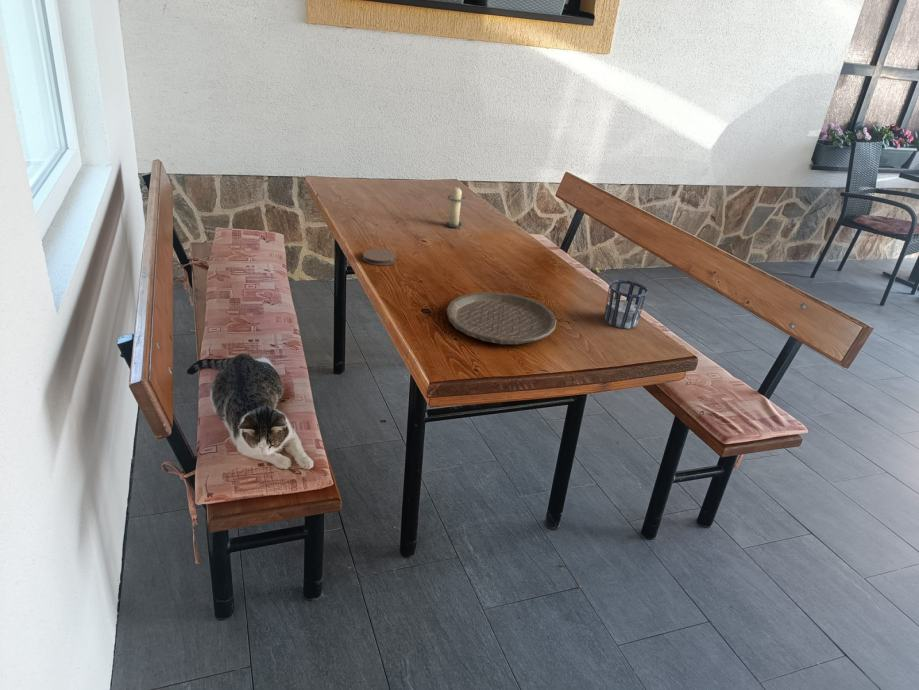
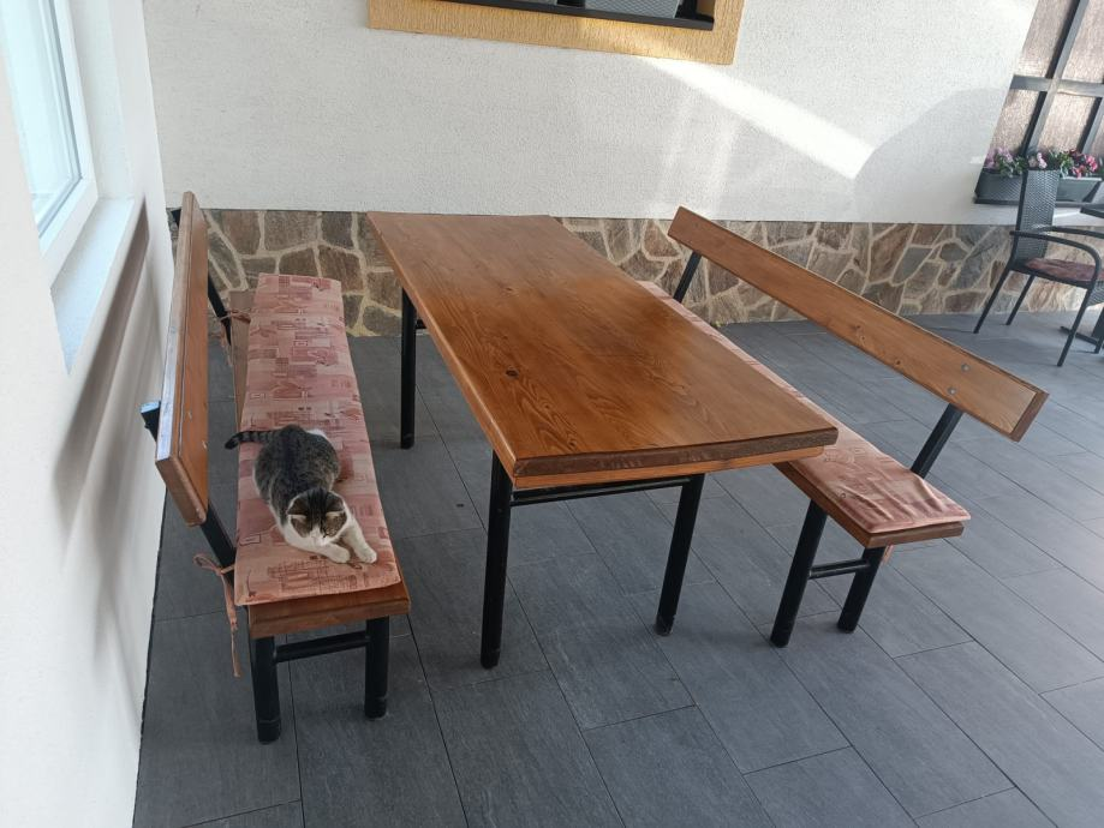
- cup (624, 304)
- coaster (379, 256)
- plate (501, 318)
- candle (455, 205)
